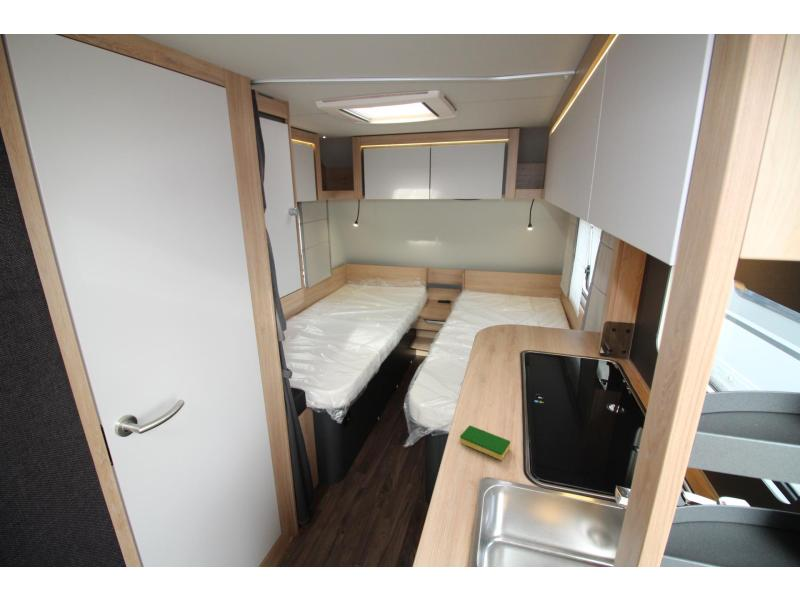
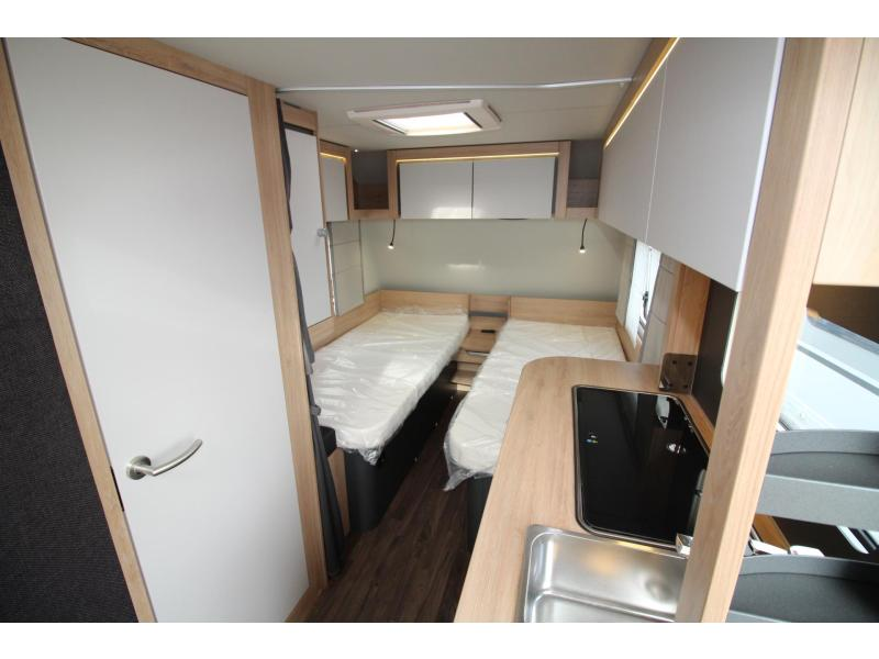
- dish sponge (484, 441)
